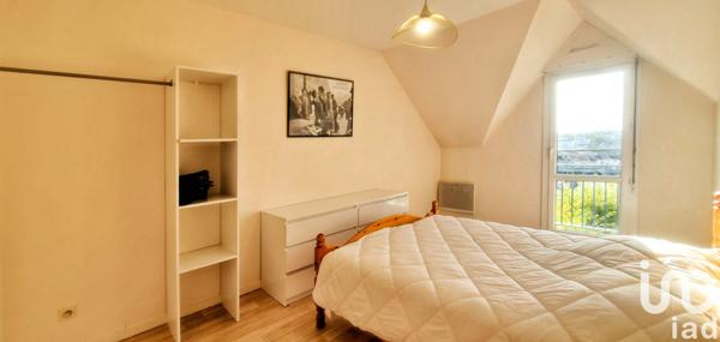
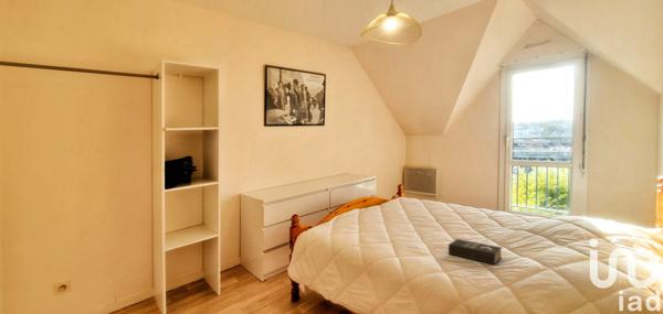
+ book (474, 250)
